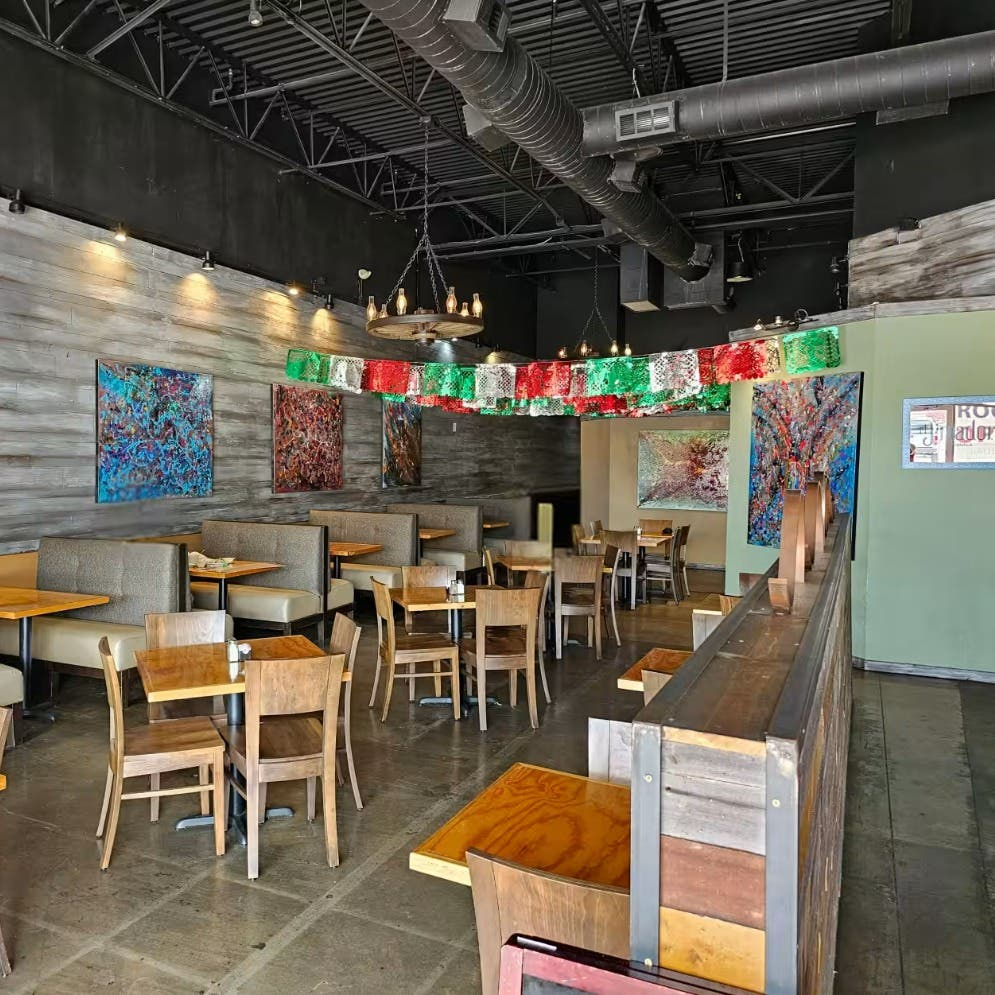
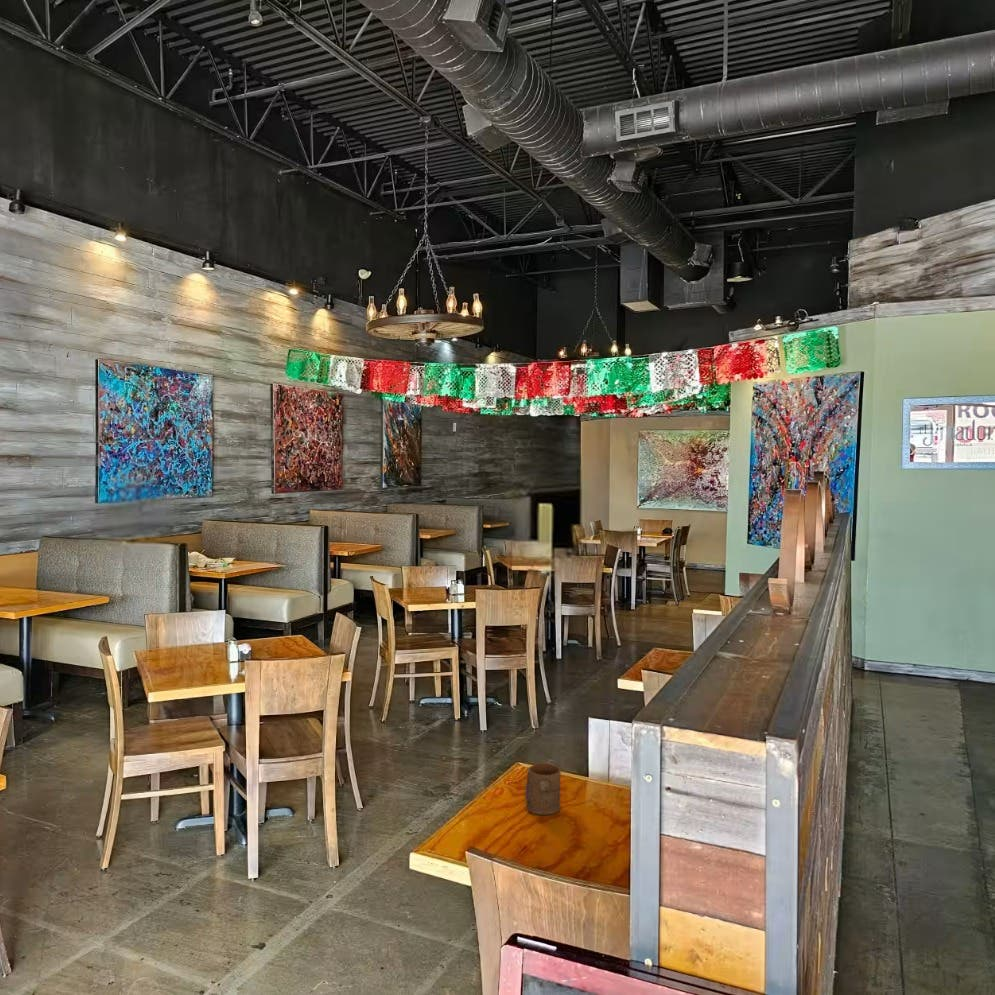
+ cup (543, 788)
